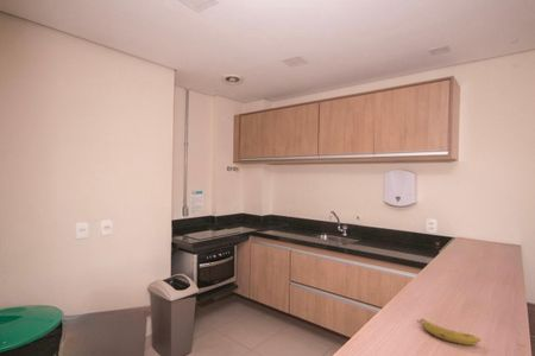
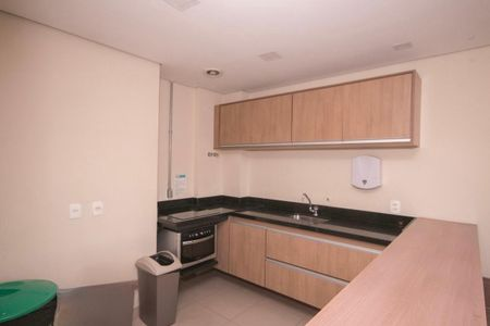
- fruit (445, 330)
